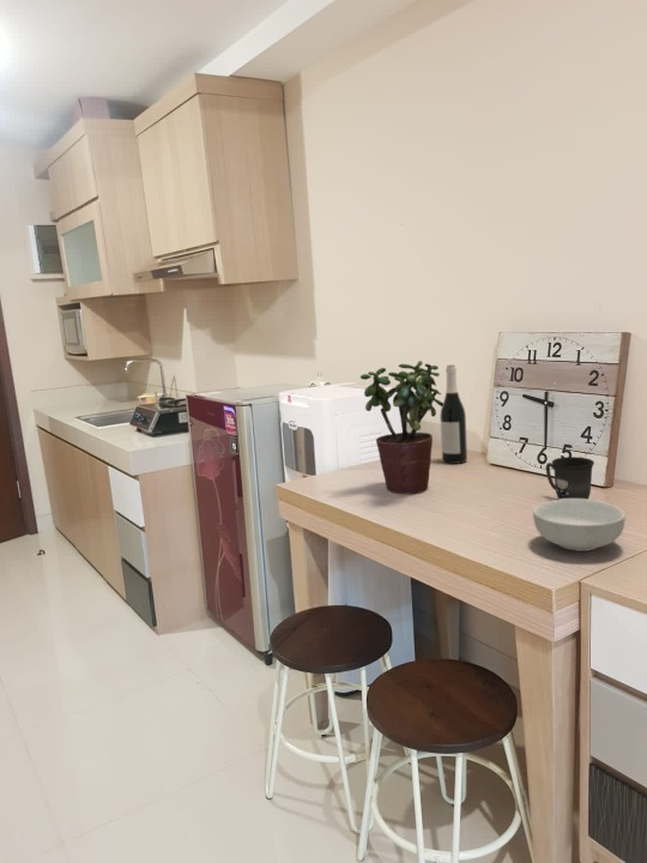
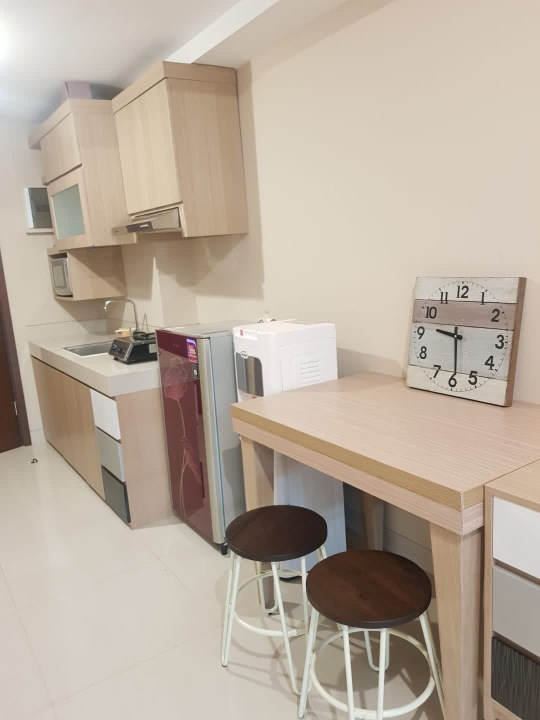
- wine bottle (452, 414)
- mug (567, 479)
- potted plant (401, 426)
- cereal bowl (578, 527)
